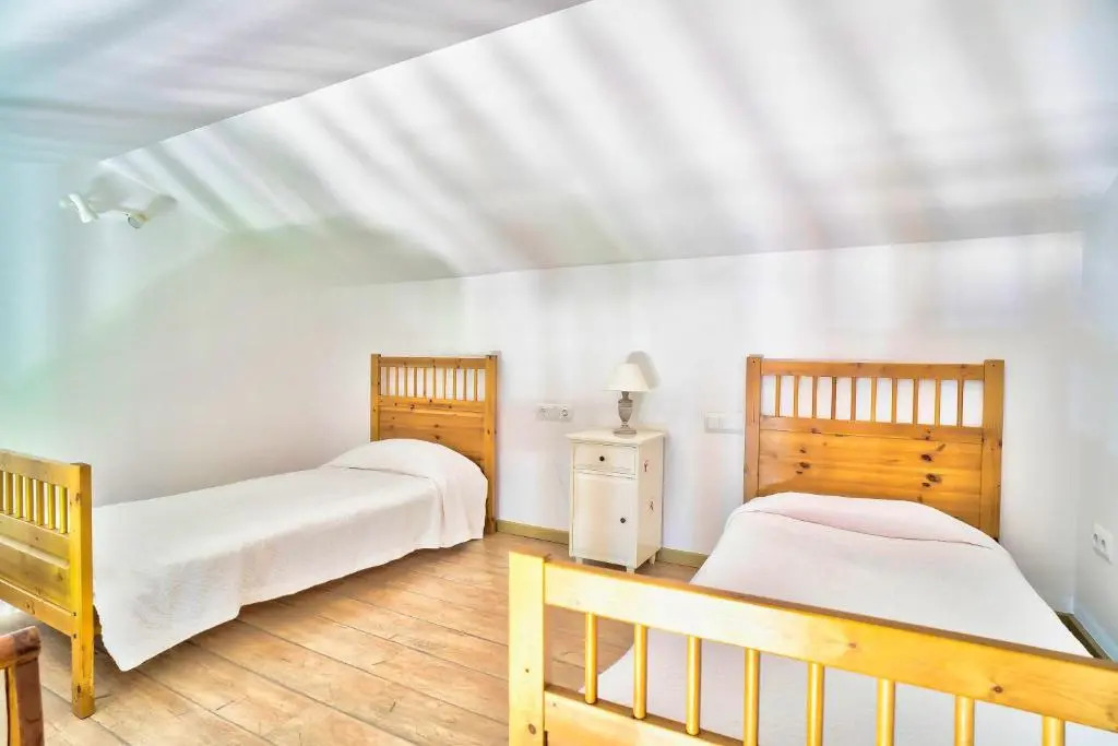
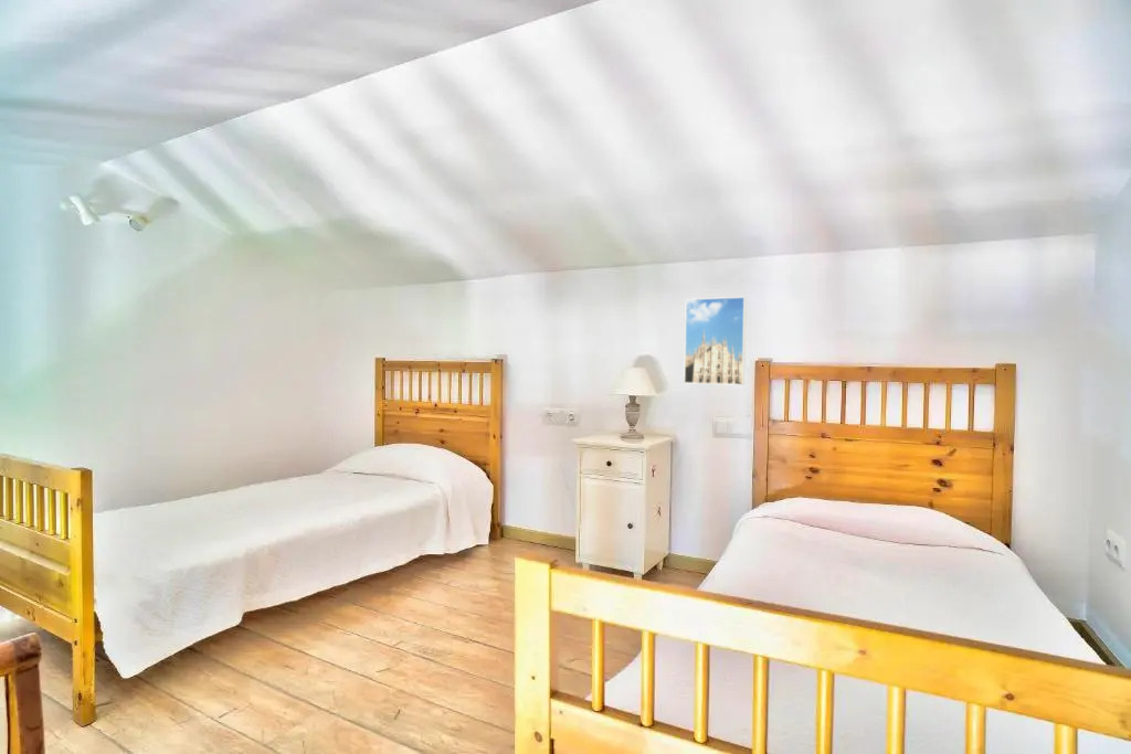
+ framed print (714, 341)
